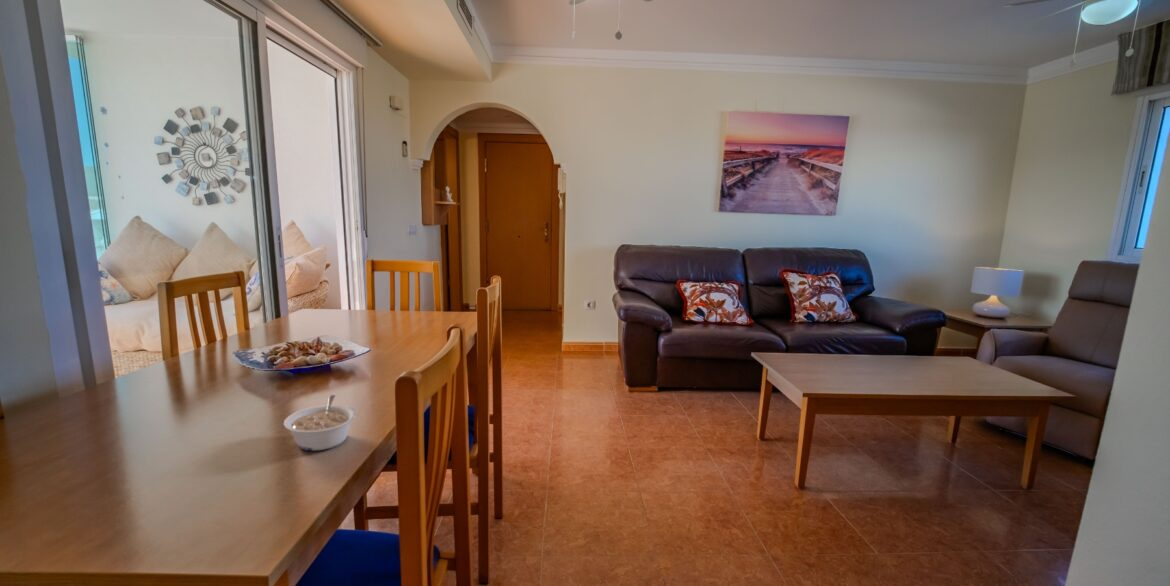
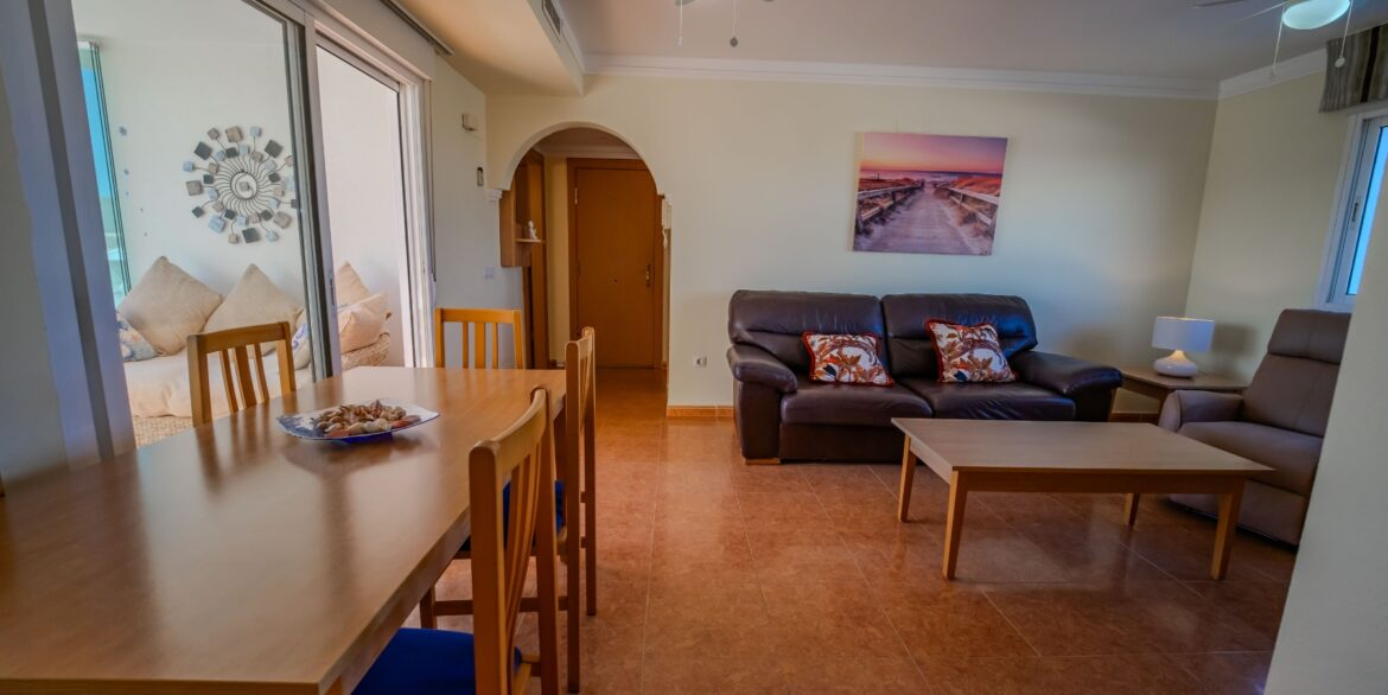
- legume (320, 425)
